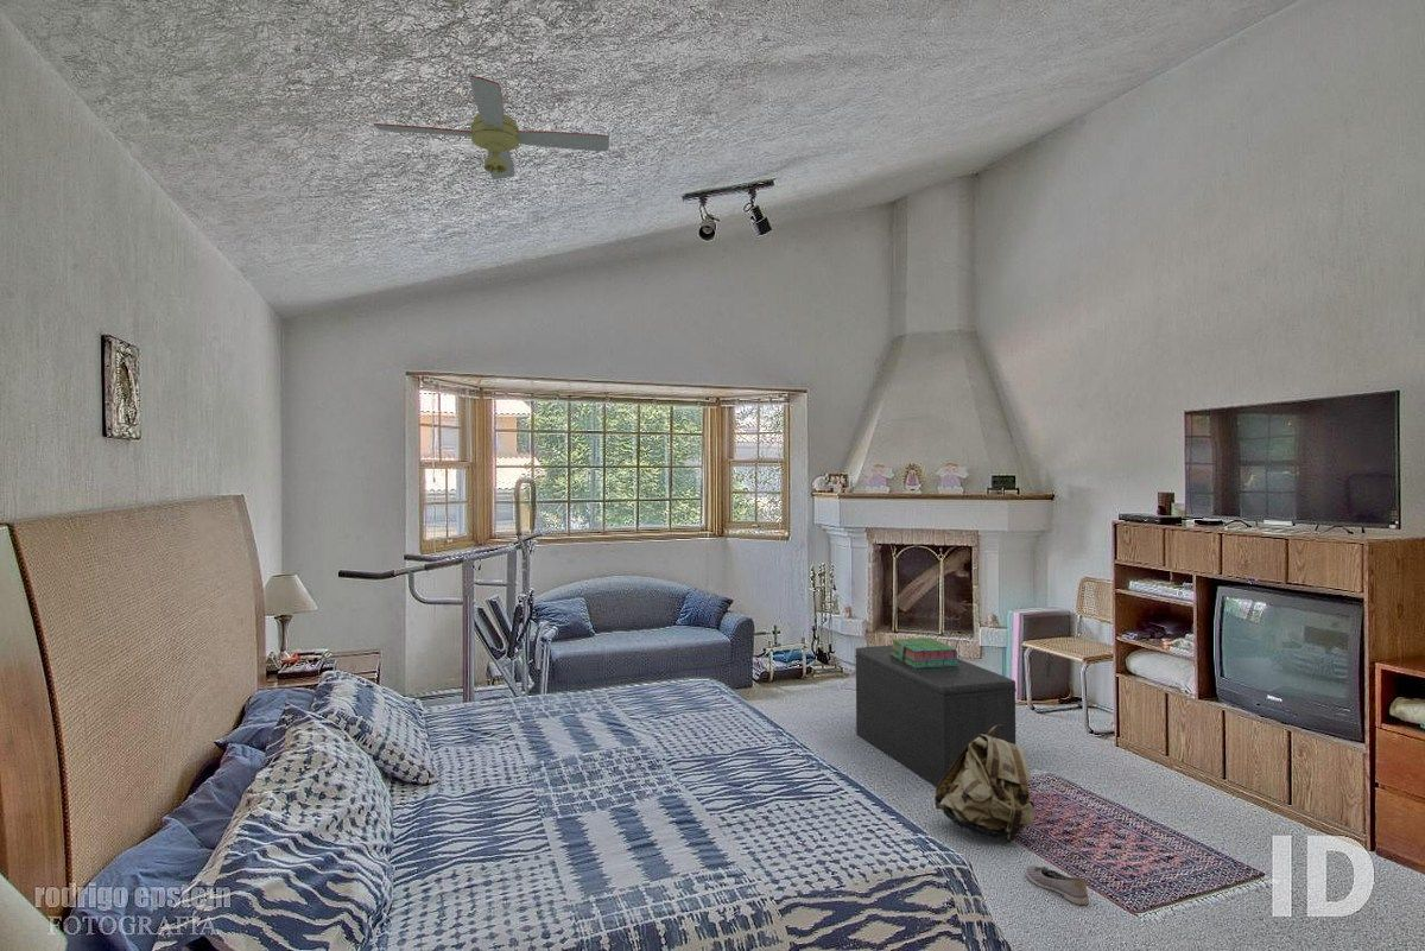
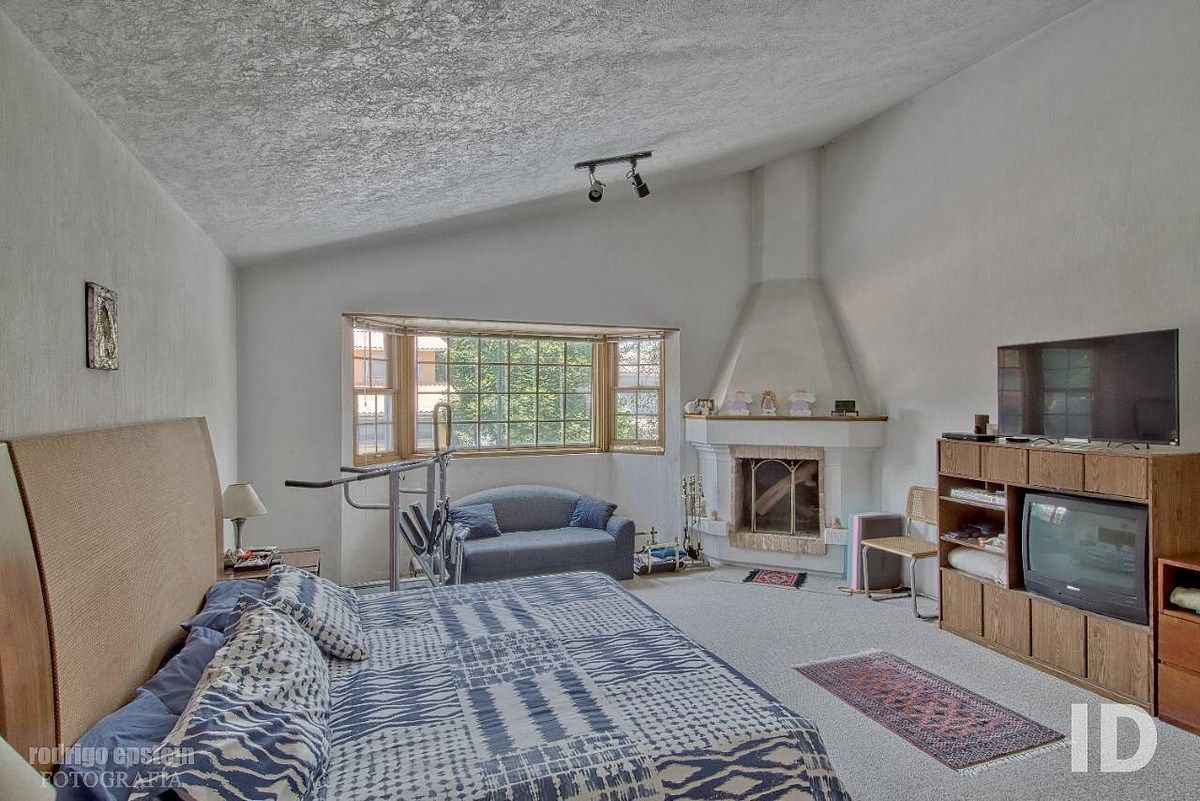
- backpack (982, 779)
- bench (929, 709)
- shoe (1056, 876)
- ceiling fan (495, 142)
- stack of books (923, 652)
